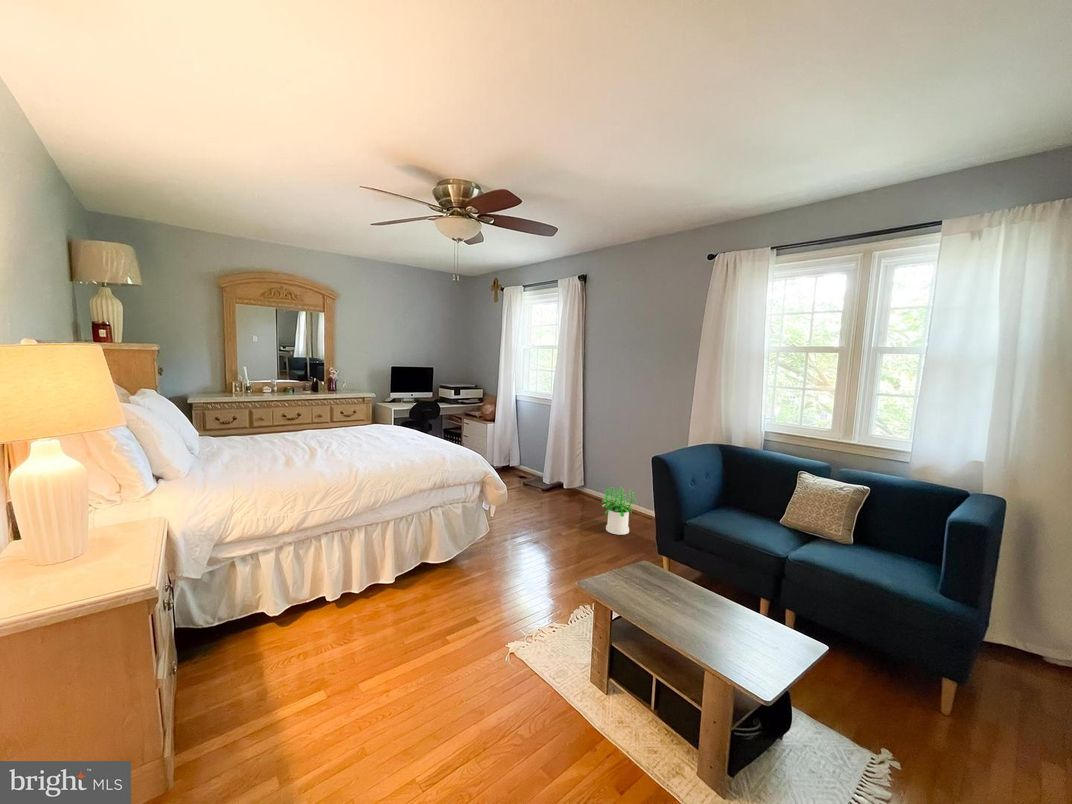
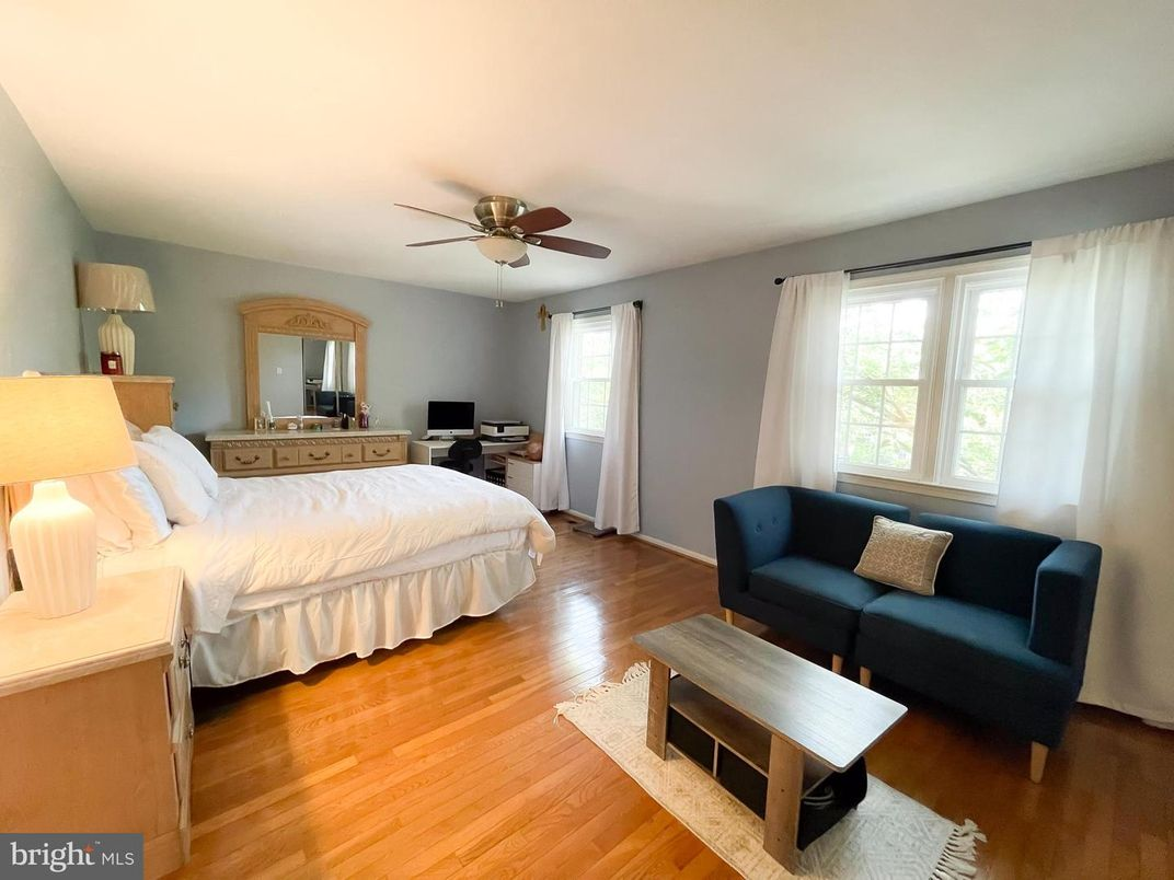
- potted plant (616, 508)
